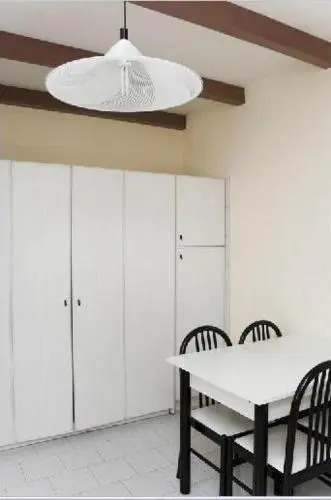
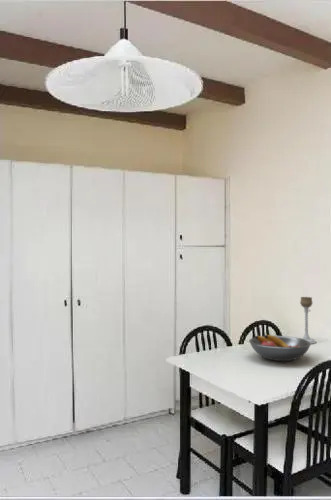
+ candle holder (306, 319)
+ fruit bowl (279, 347)
